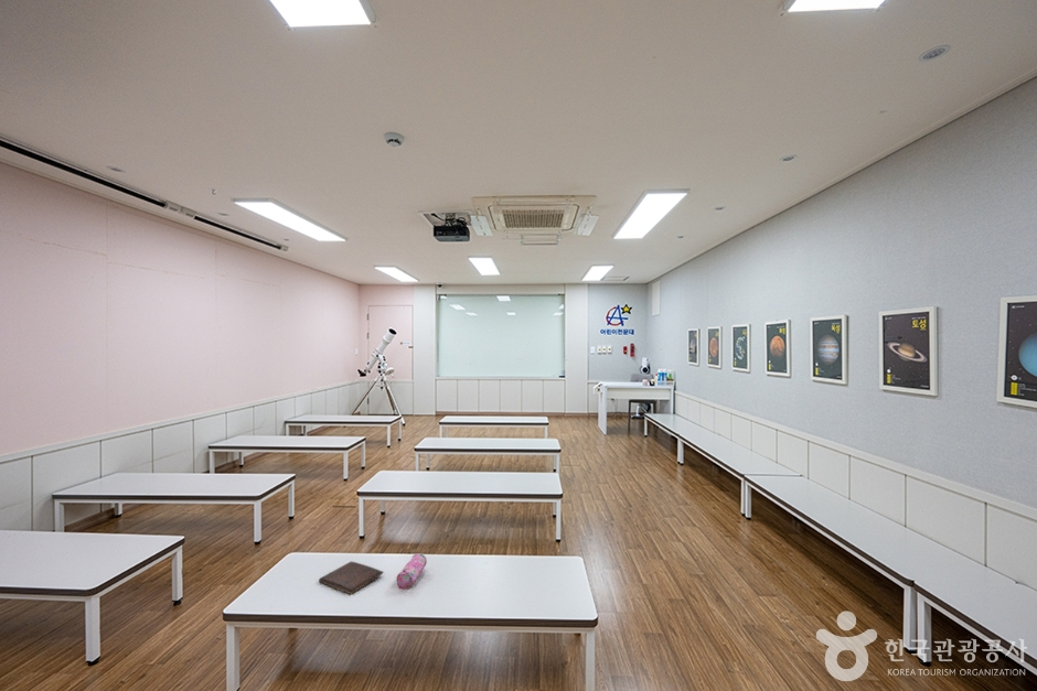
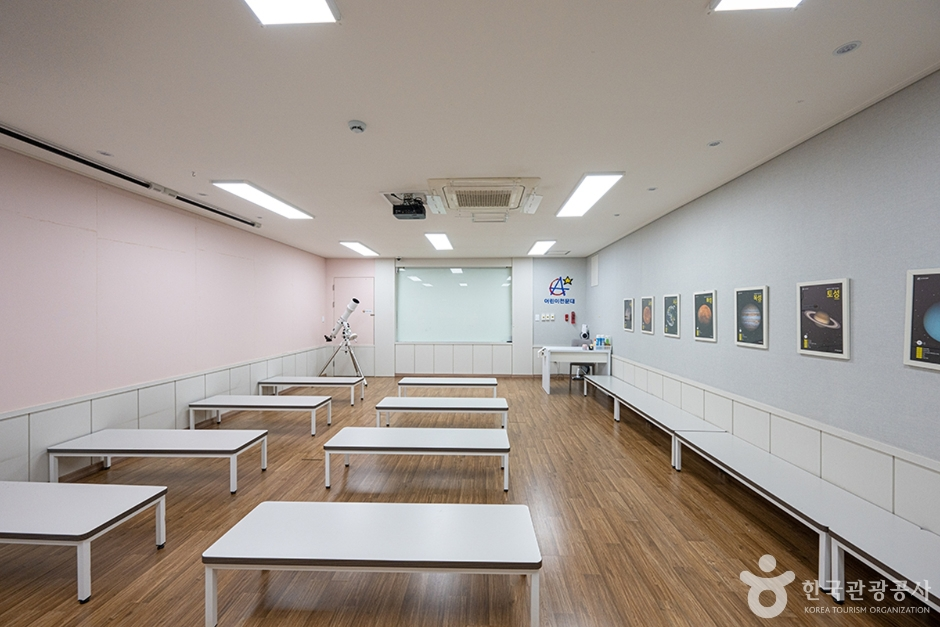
- pencil case (411, 570)
- book (351, 575)
